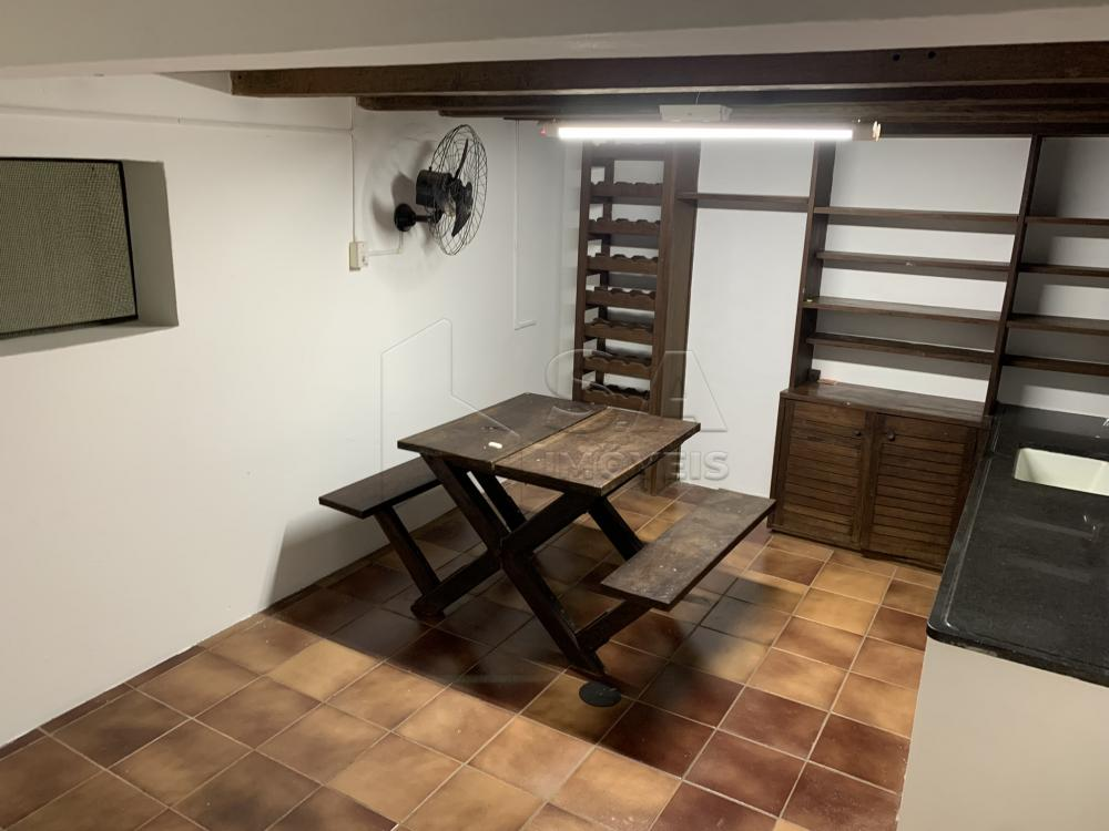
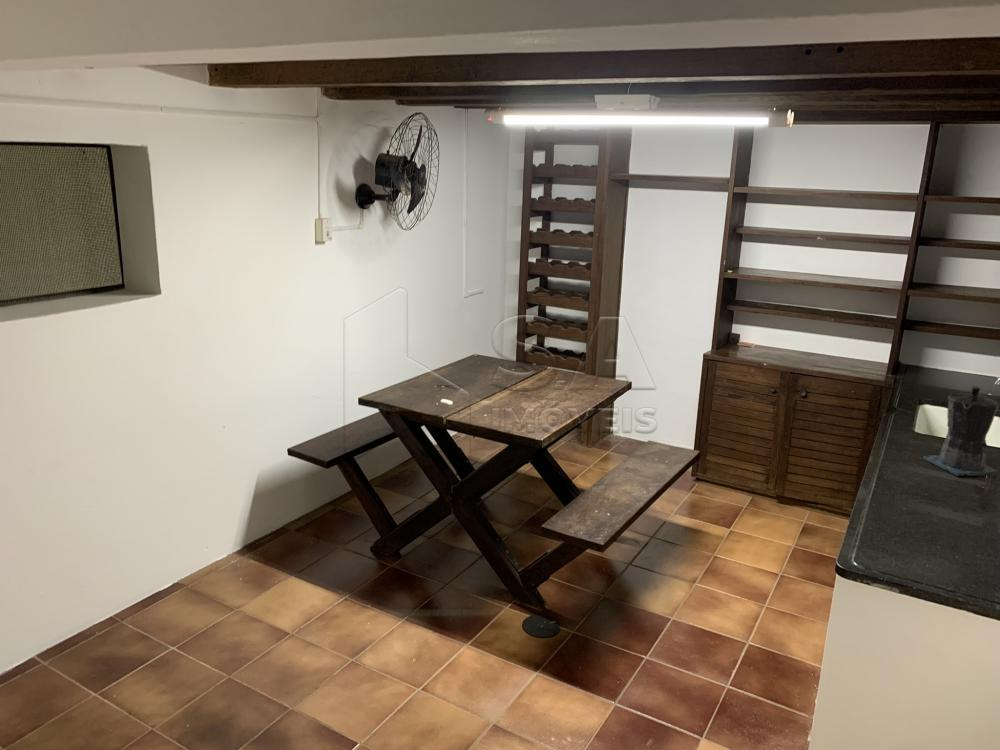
+ coffee maker (967, 427)
